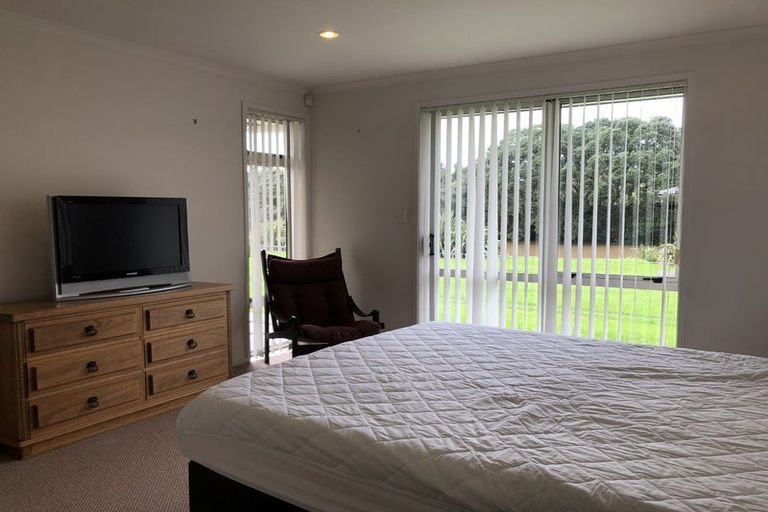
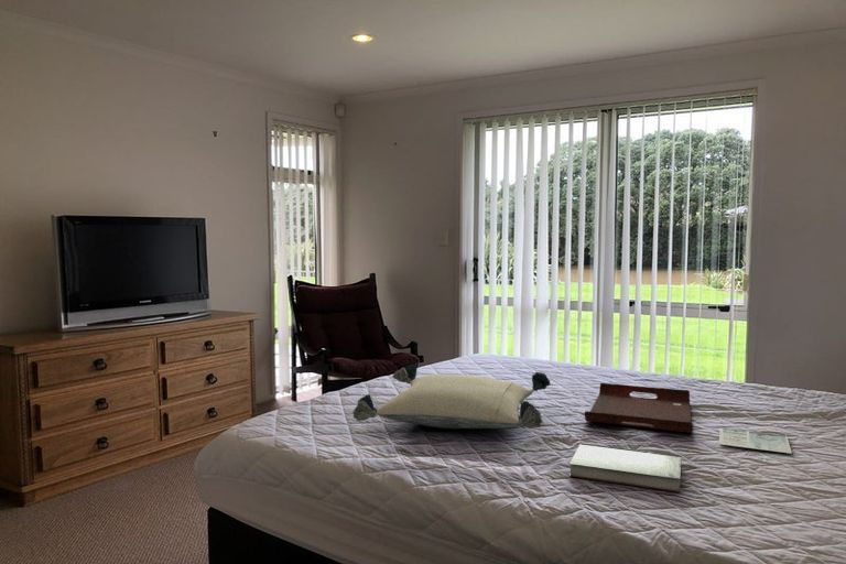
+ book (626, 465)
+ magazine (753, 445)
+ serving tray (640, 406)
+ pillow (457, 400)
